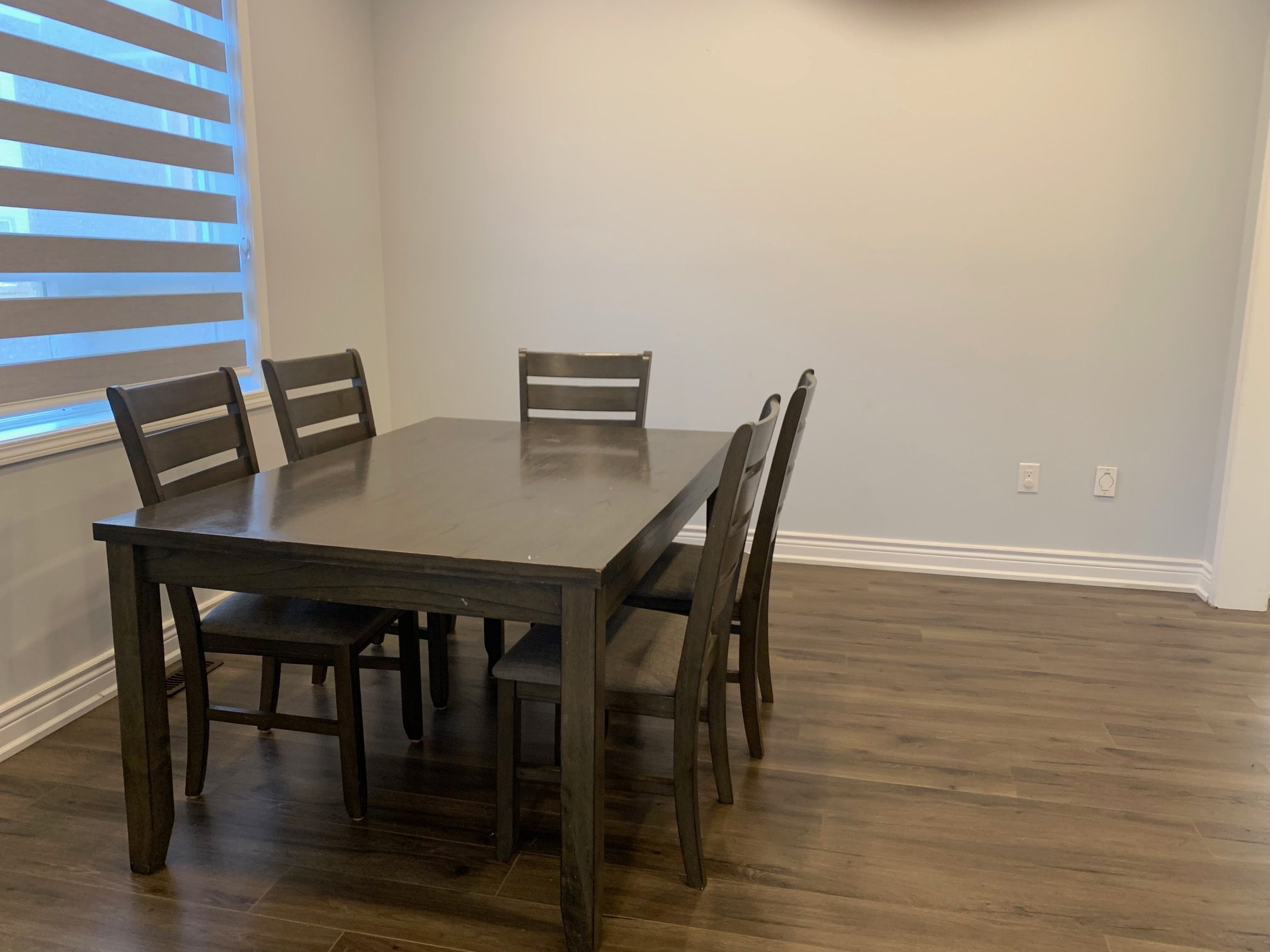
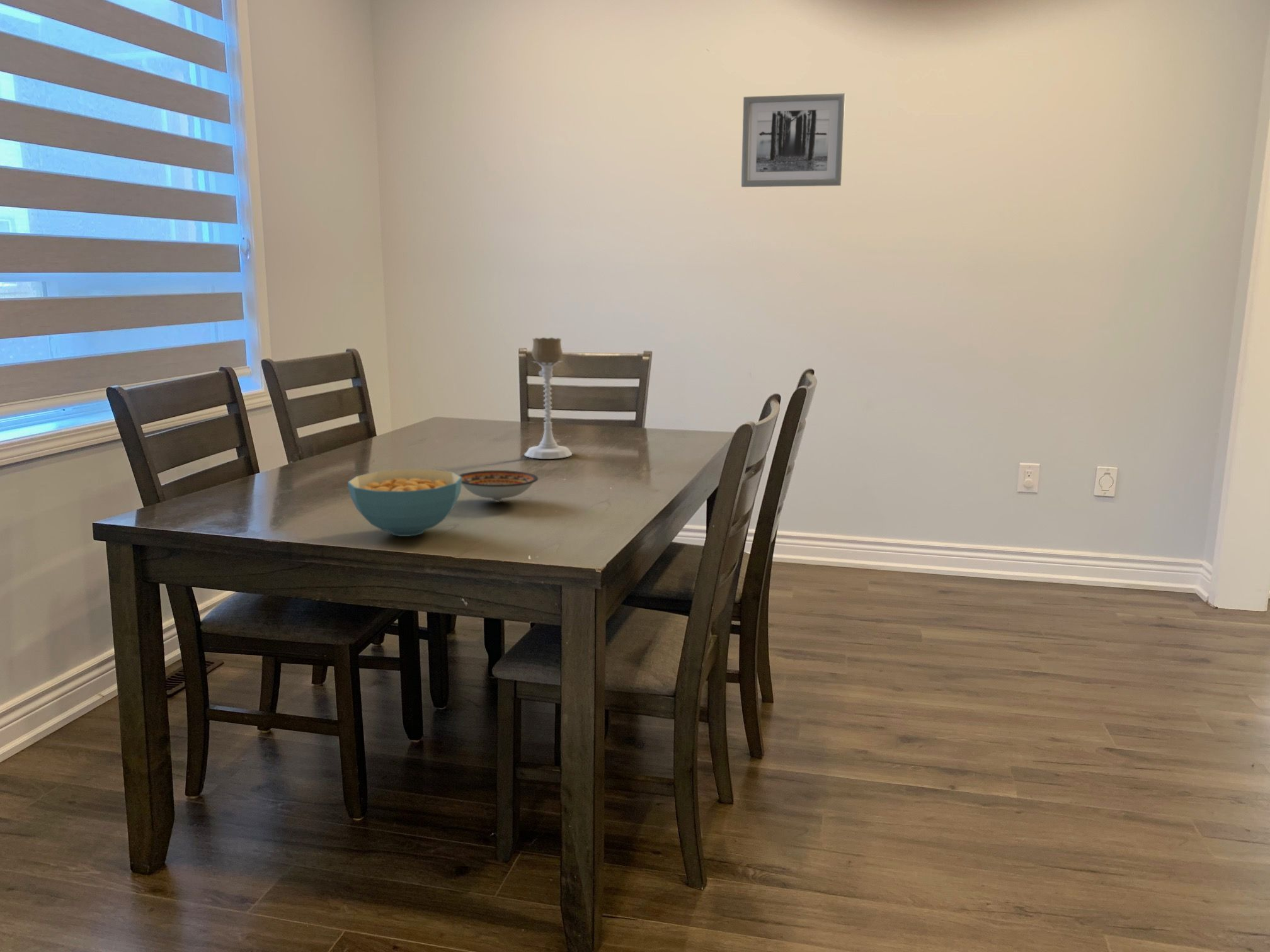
+ wall art (792, 141)
+ candle holder (547, 397)
+ bowl (497, 489)
+ cereal bowl (406, 506)
